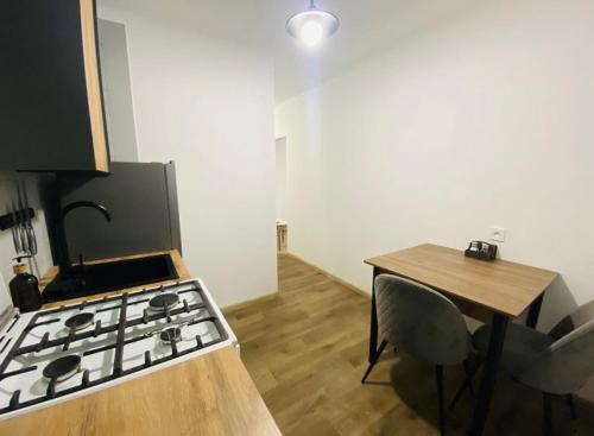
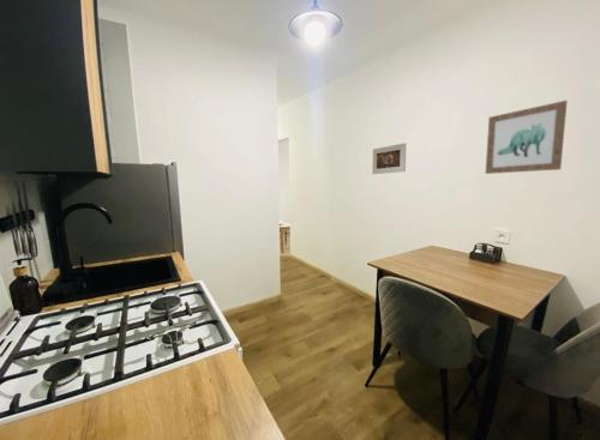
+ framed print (388, 159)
+ wall art (521, 140)
